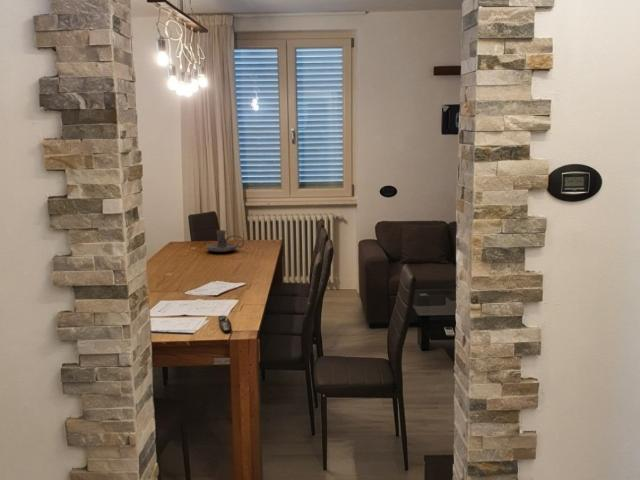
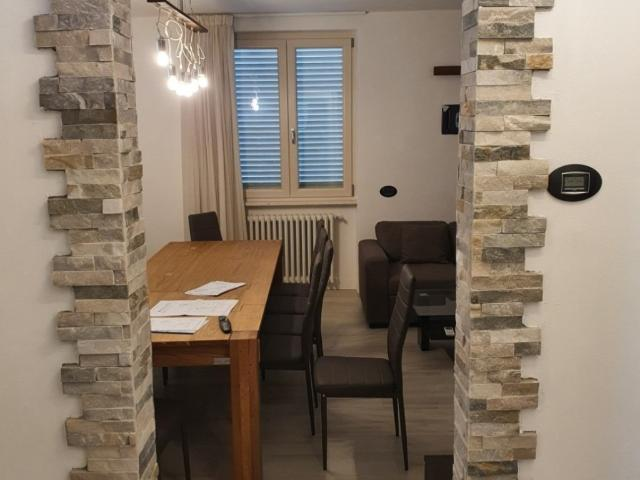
- candle holder (225, 241)
